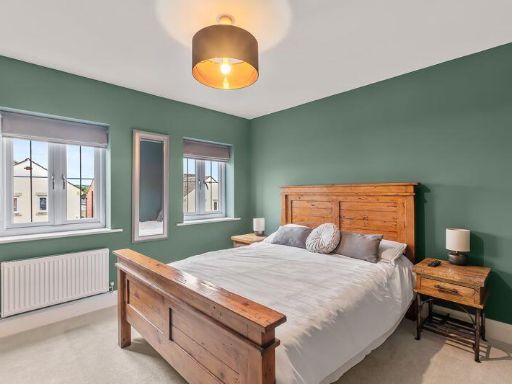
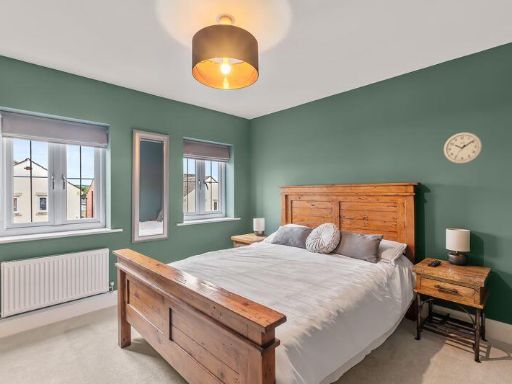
+ wall clock (462, 148)
